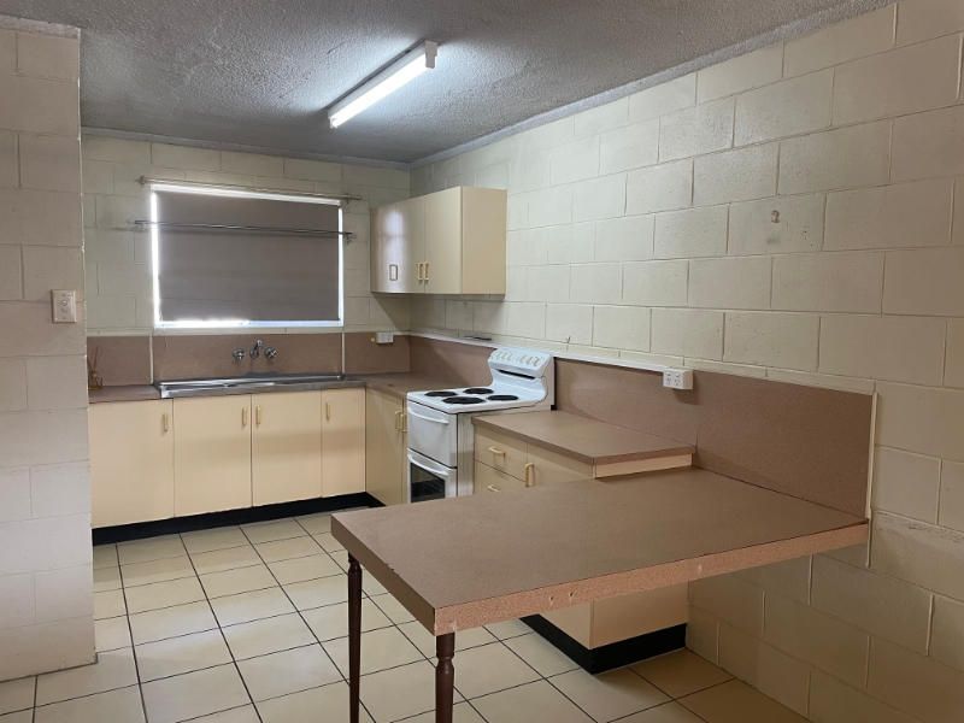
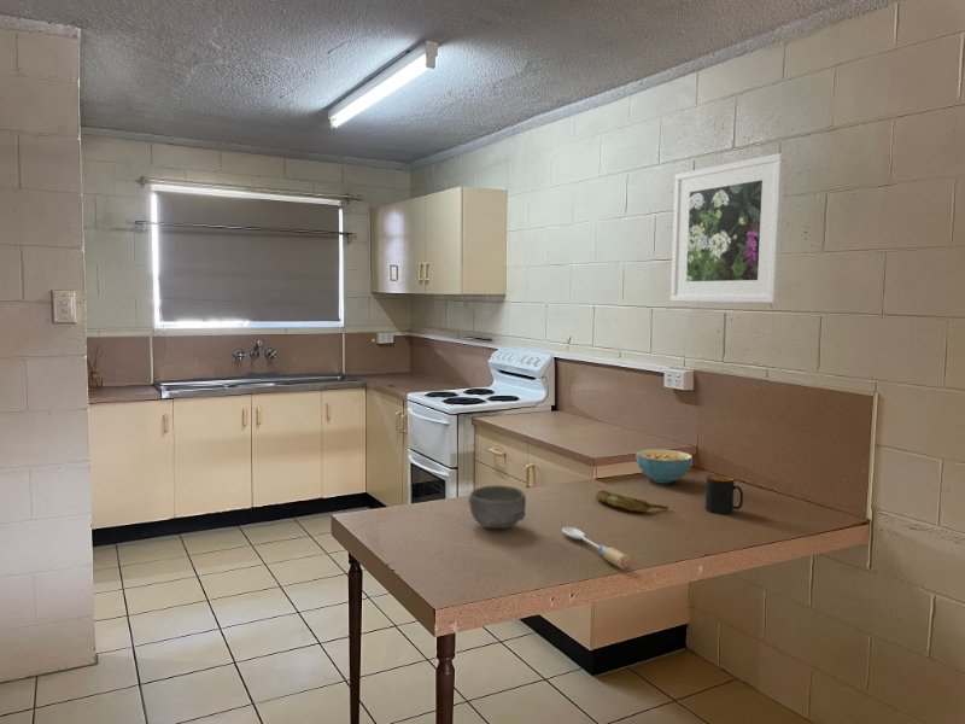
+ mug (725, 495)
+ cereal bowl (662, 467)
+ banana (631, 498)
+ spoon (593, 544)
+ bowl (497, 508)
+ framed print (723, 233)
